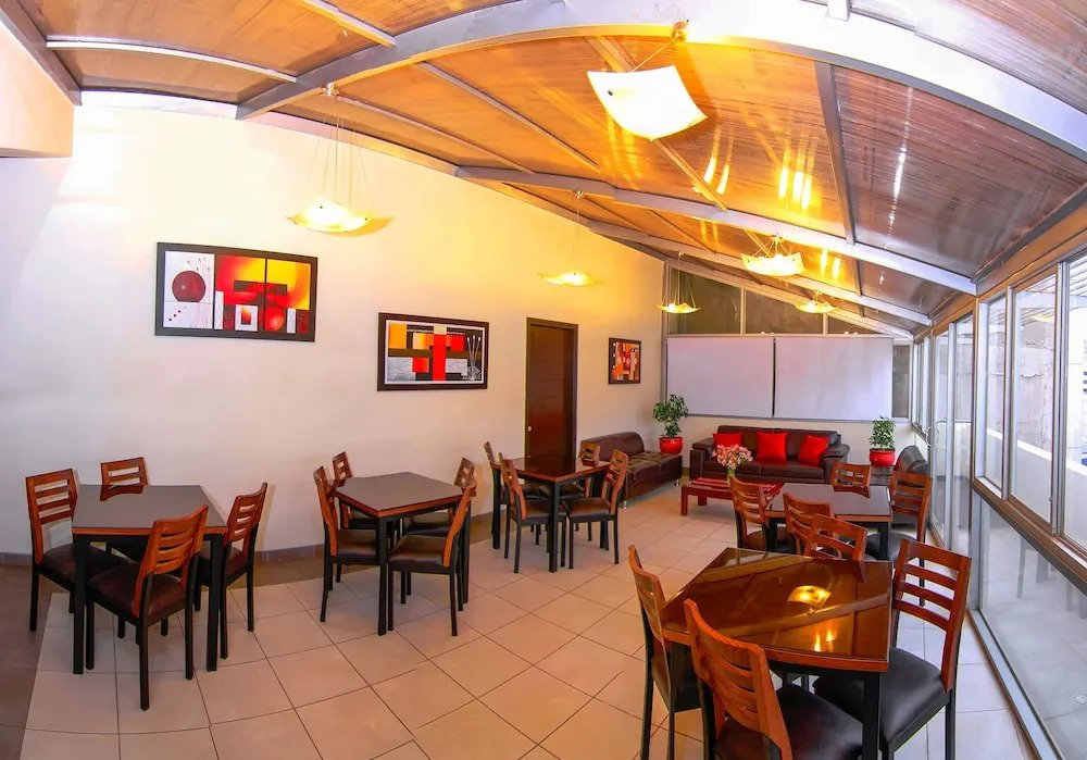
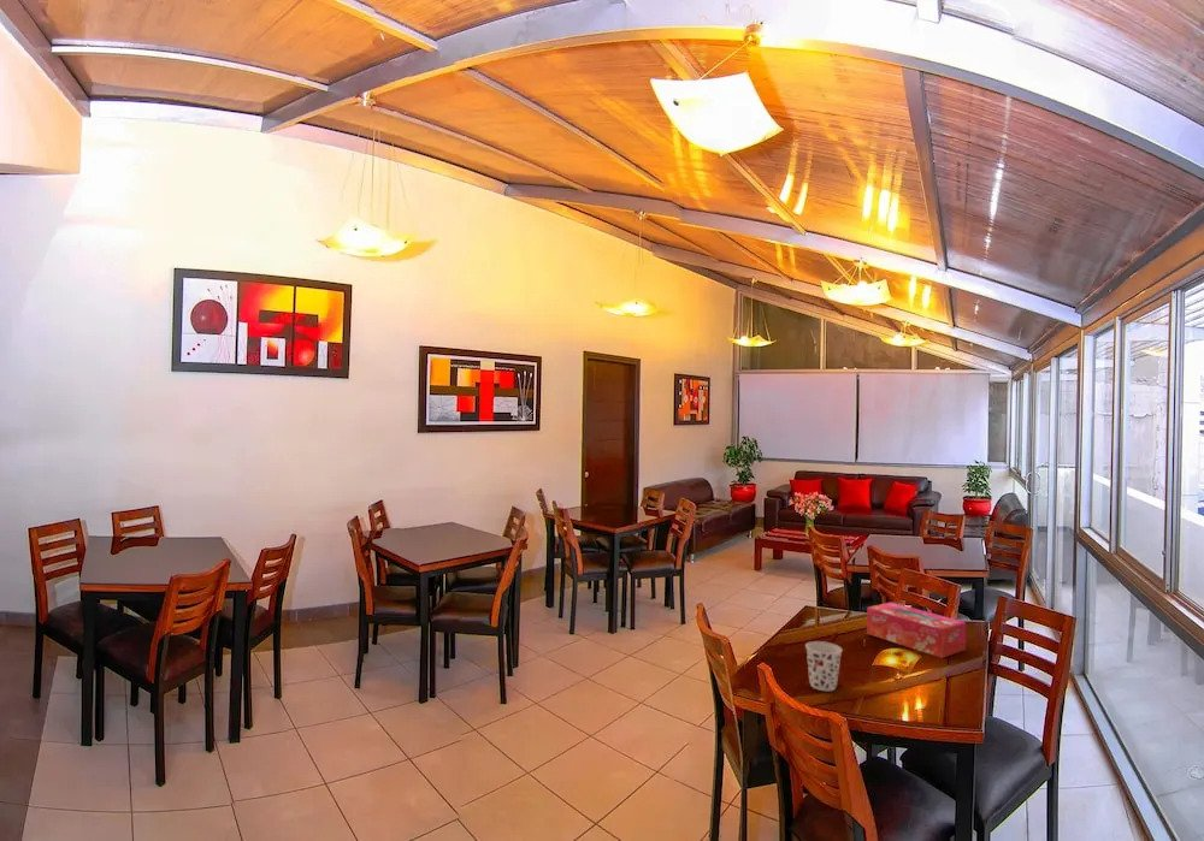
+ cup (822, 667)
+ tissue box (914, 628)
